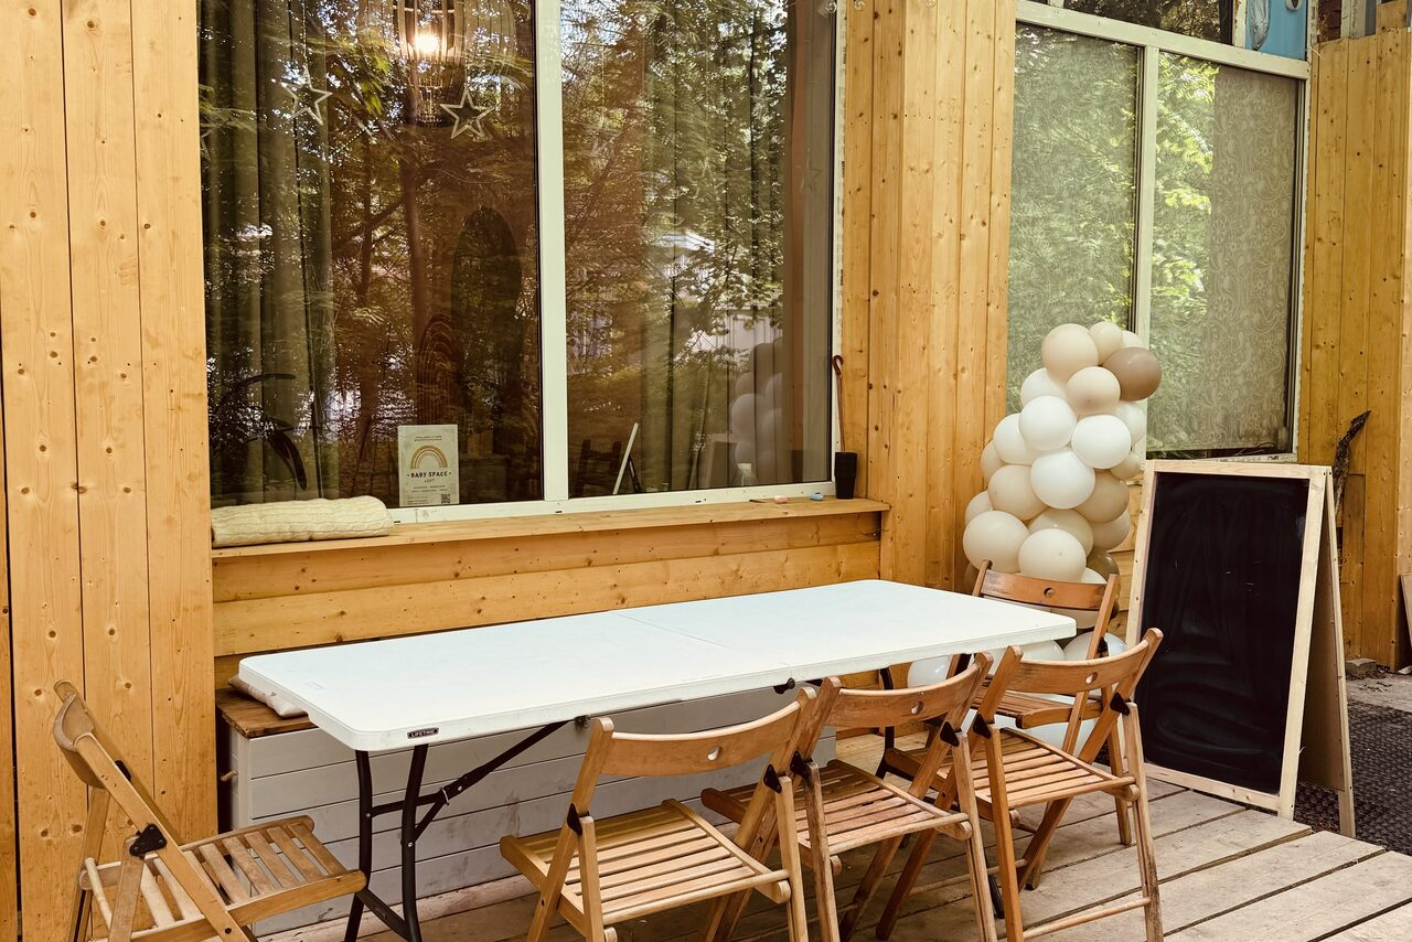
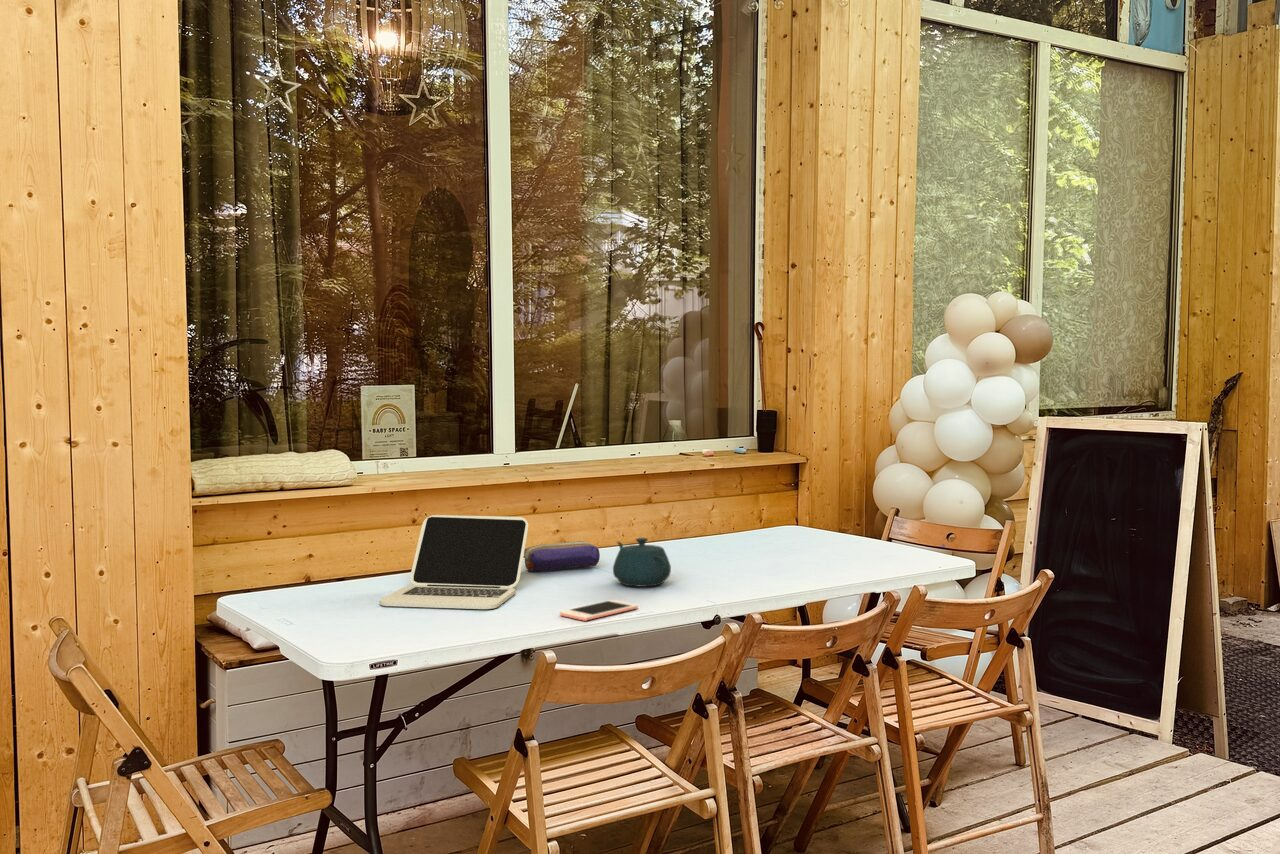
+ cell phone (599, 609)
+ pencil case (562, 556)
+ laptop (457, 559)
+ teapot (640, 560)
